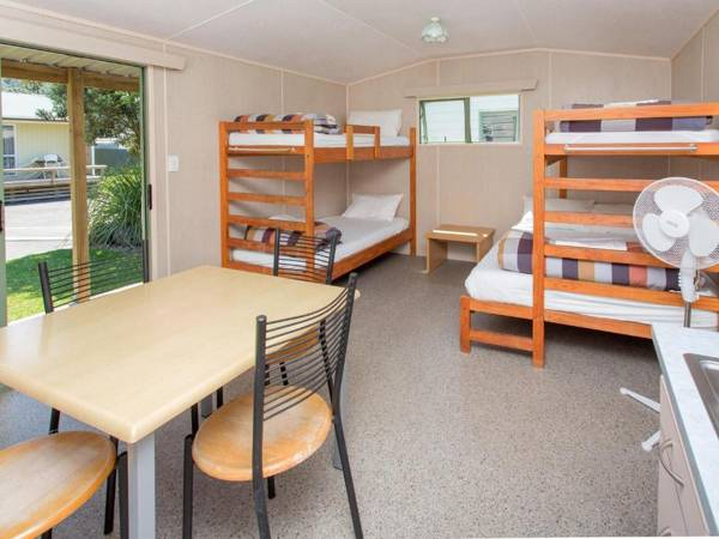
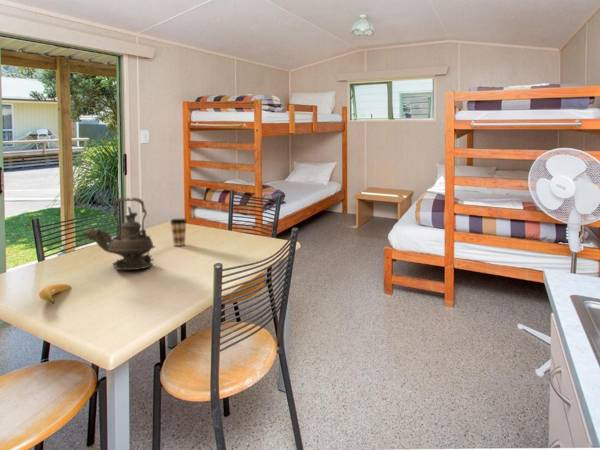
+ teapot (117, 232)
+ banana (56, 291)
+ coffee cup (178, 231)
